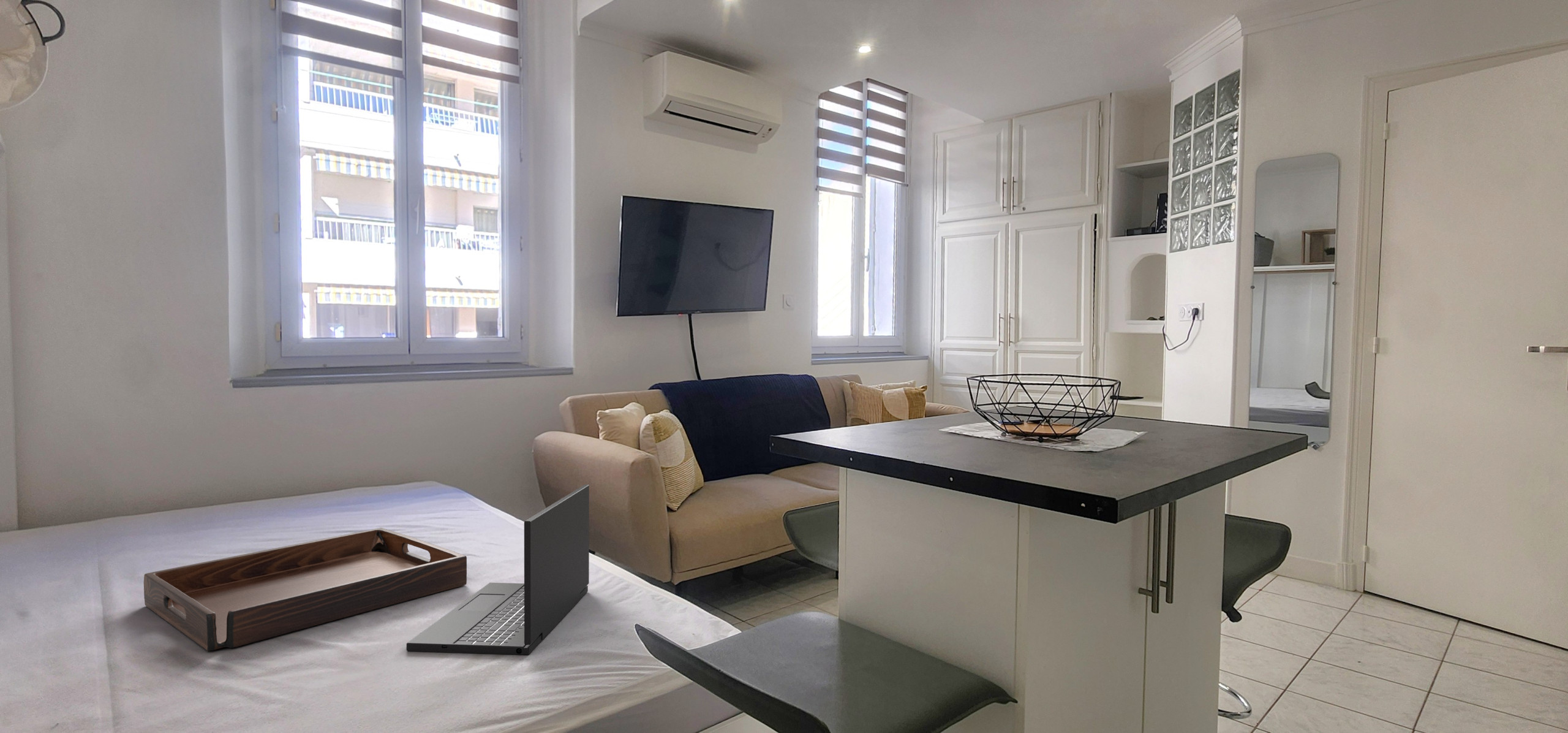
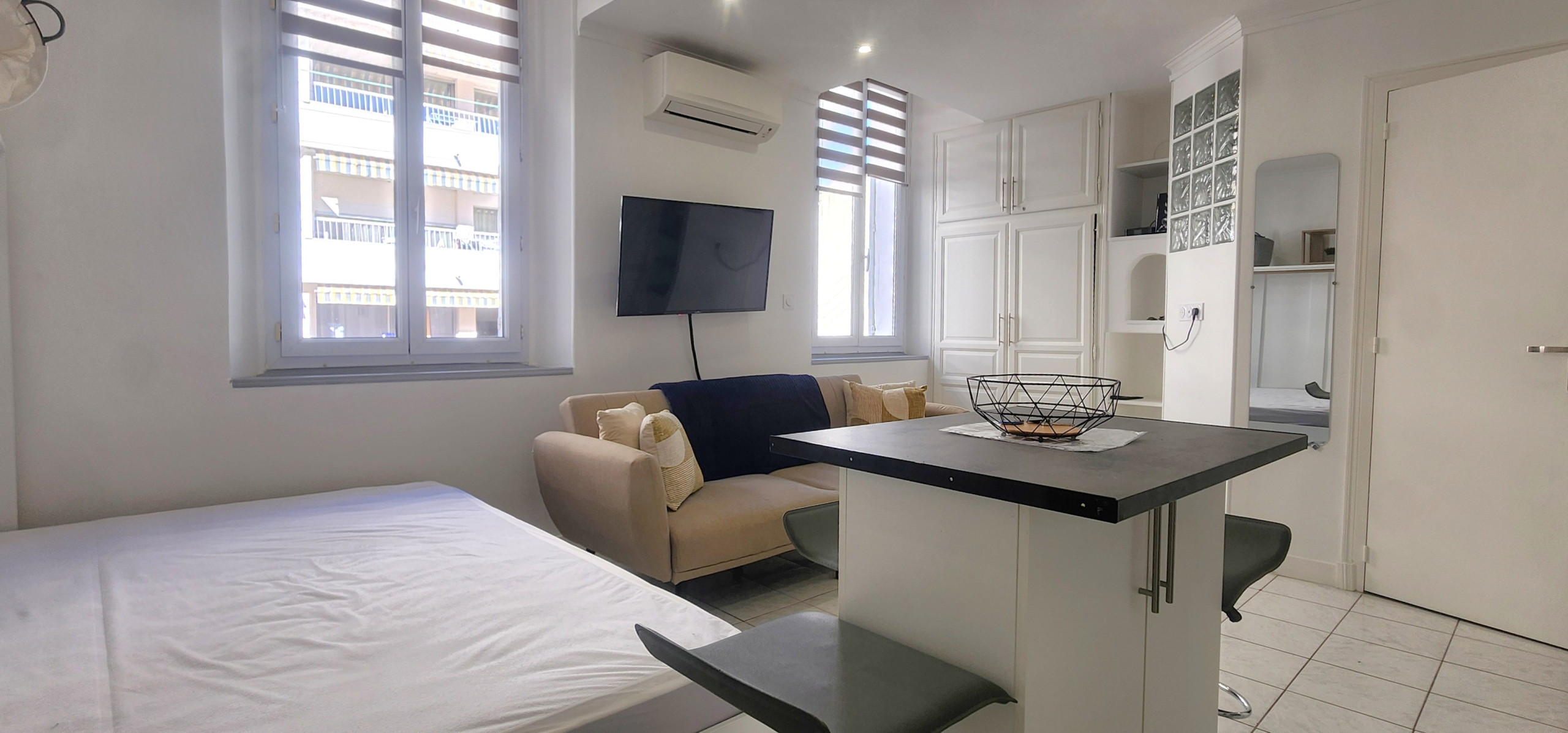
- laptop (524, 559)
- serving tray (312, 579)
